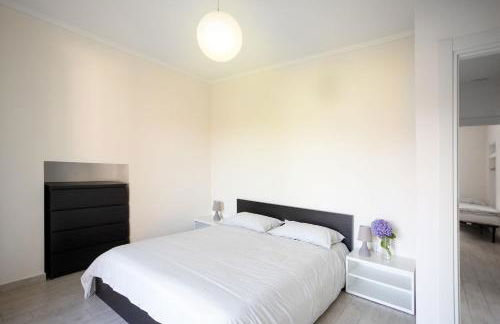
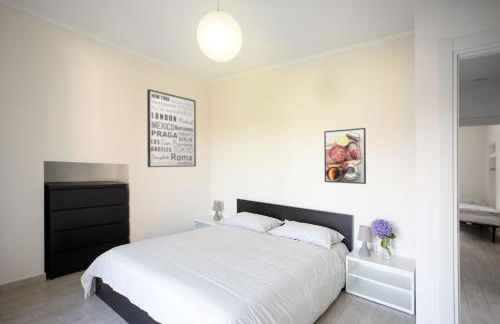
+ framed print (344, 156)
+ wall art (173, 131)
